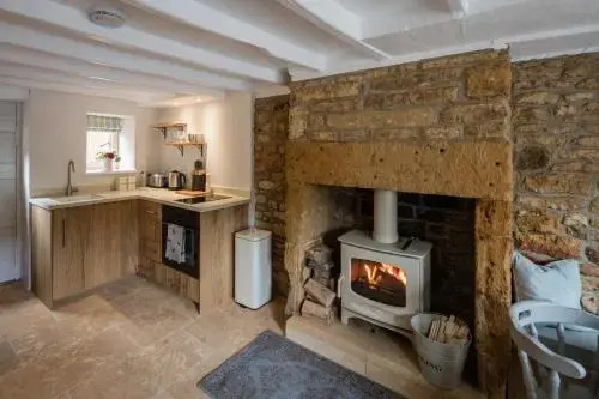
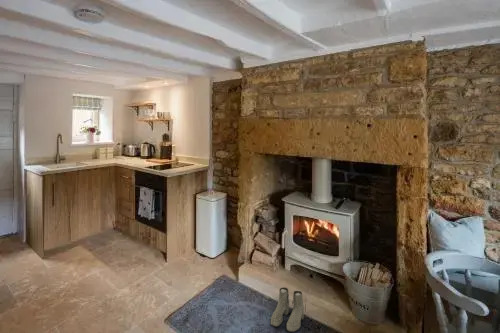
+ boots (288, 307)
